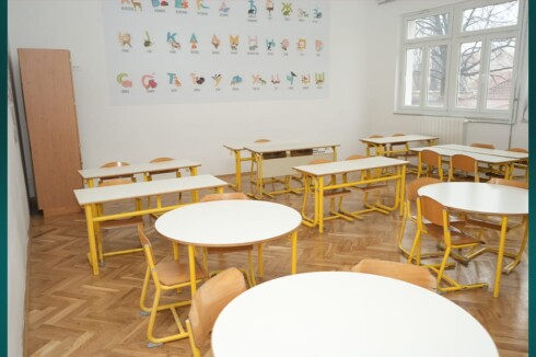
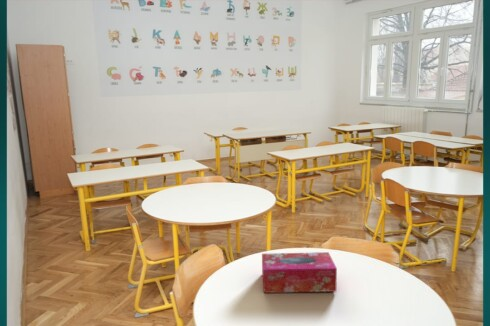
+ tissue box (297, 271)
